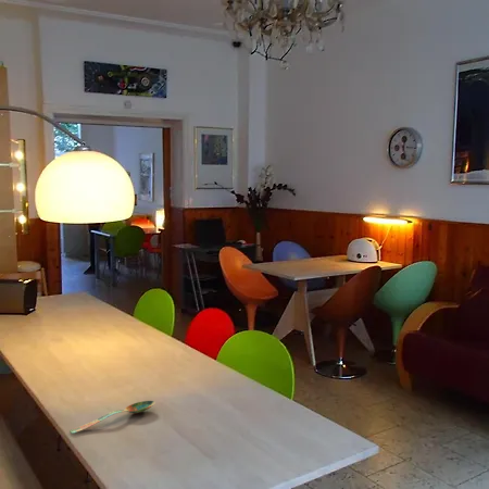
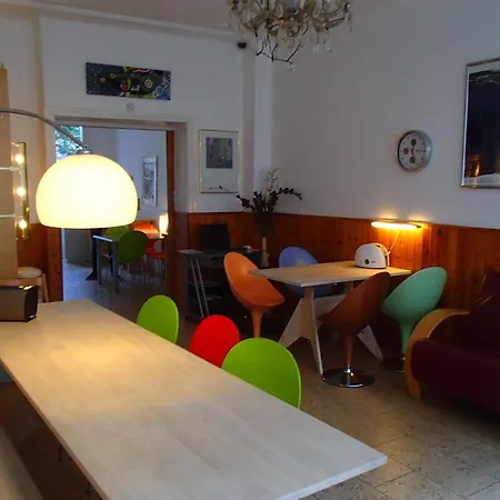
- spoon (114, 413)
